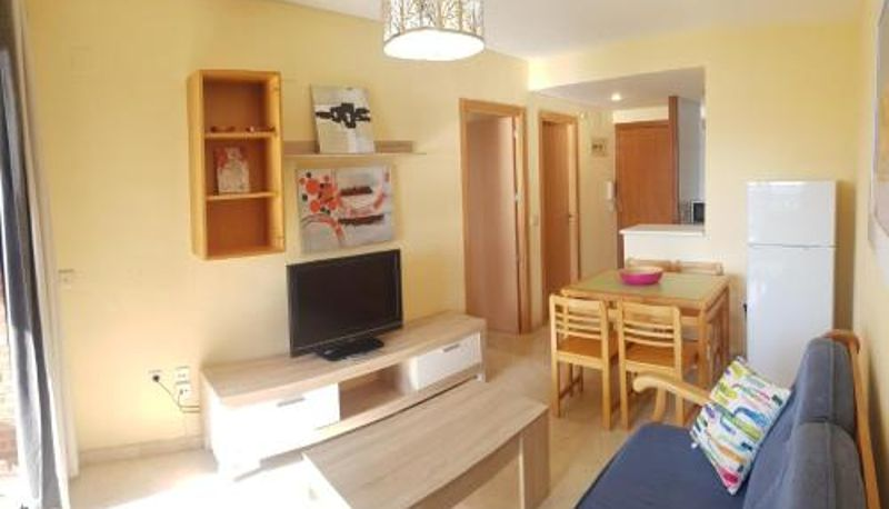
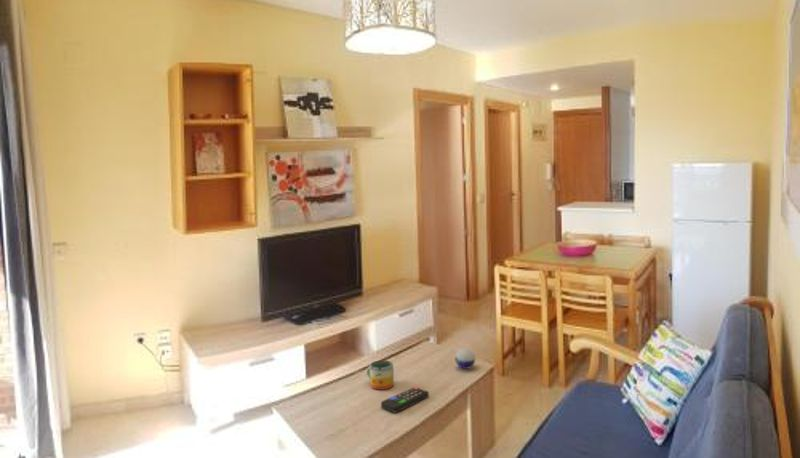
+ remote control (405, 398)
+ mug (379, 374)
+ decorative orb (465, 358)
